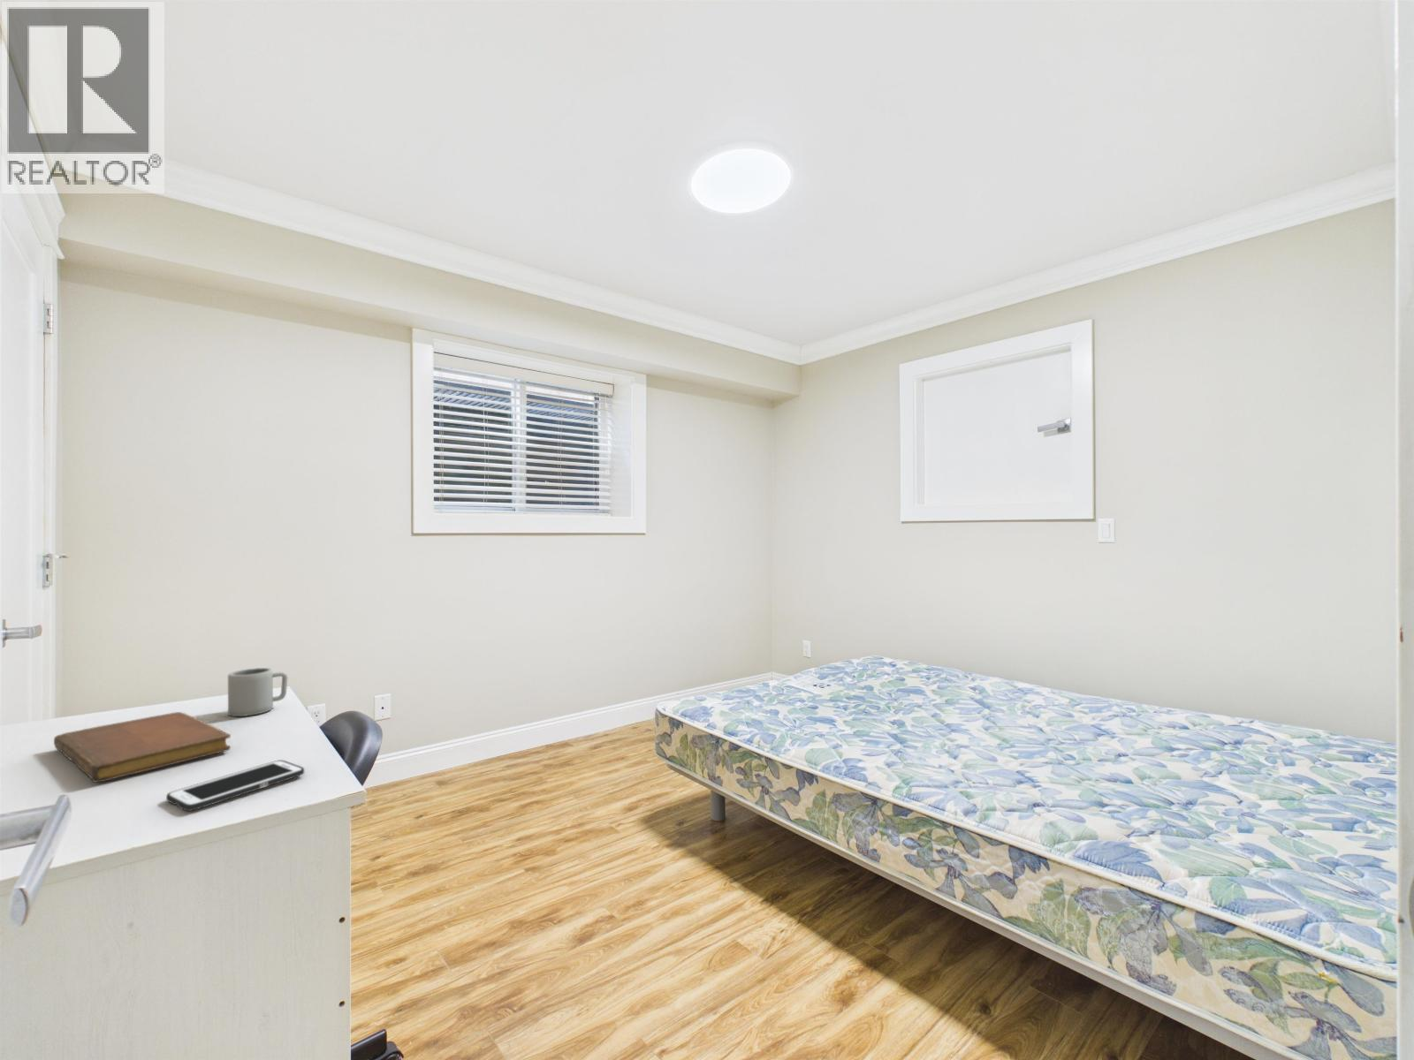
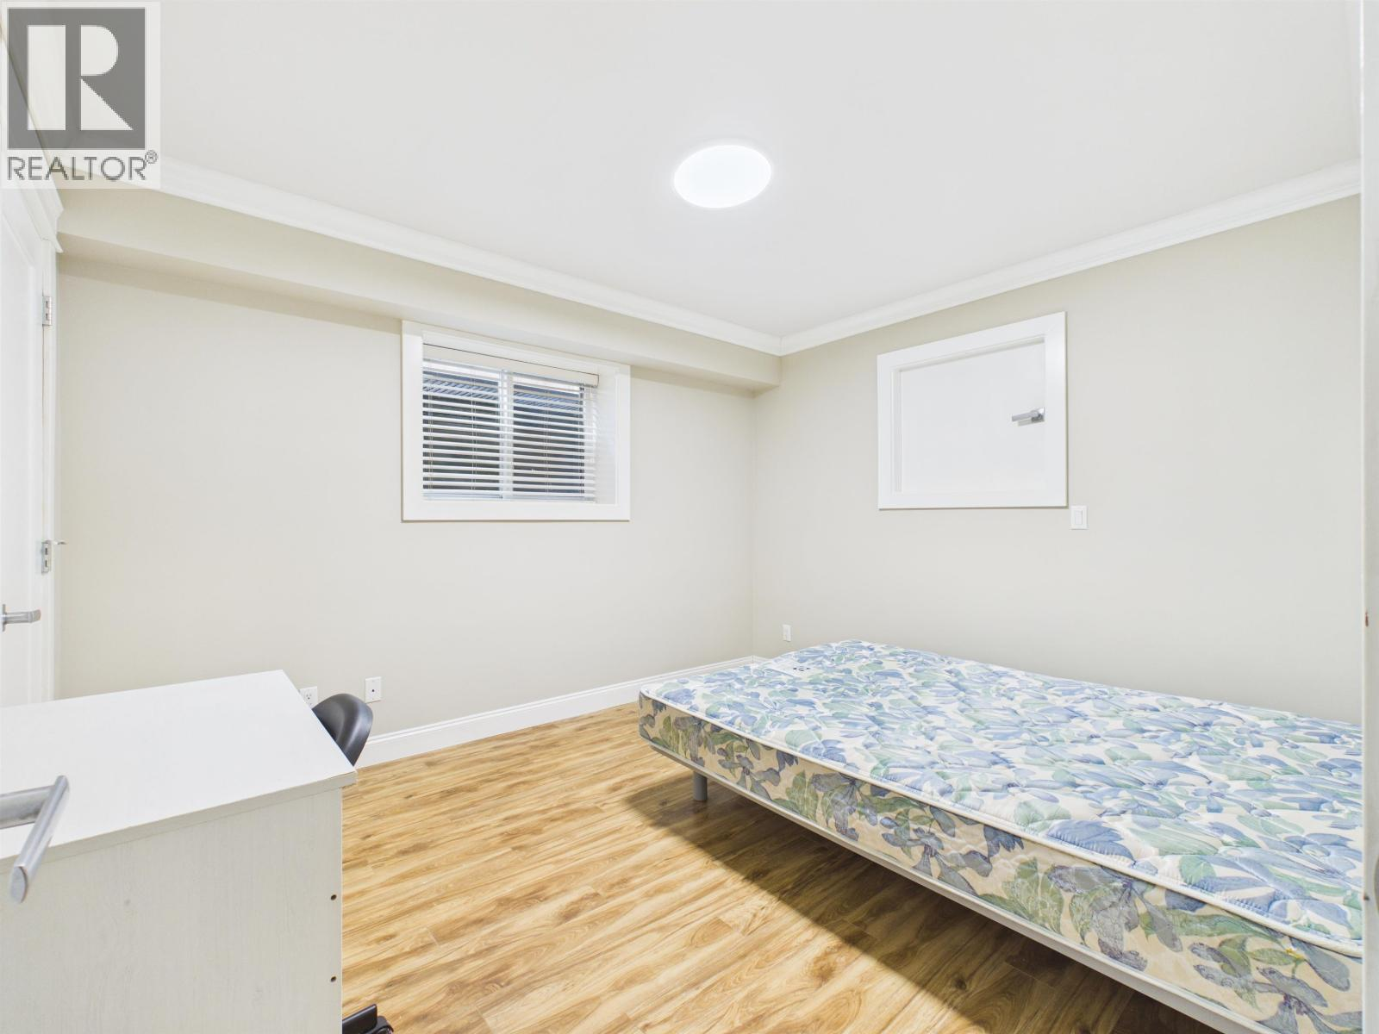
- cell phone (238, 784)
- notebook (143, 742)
- cup (258, 690)
